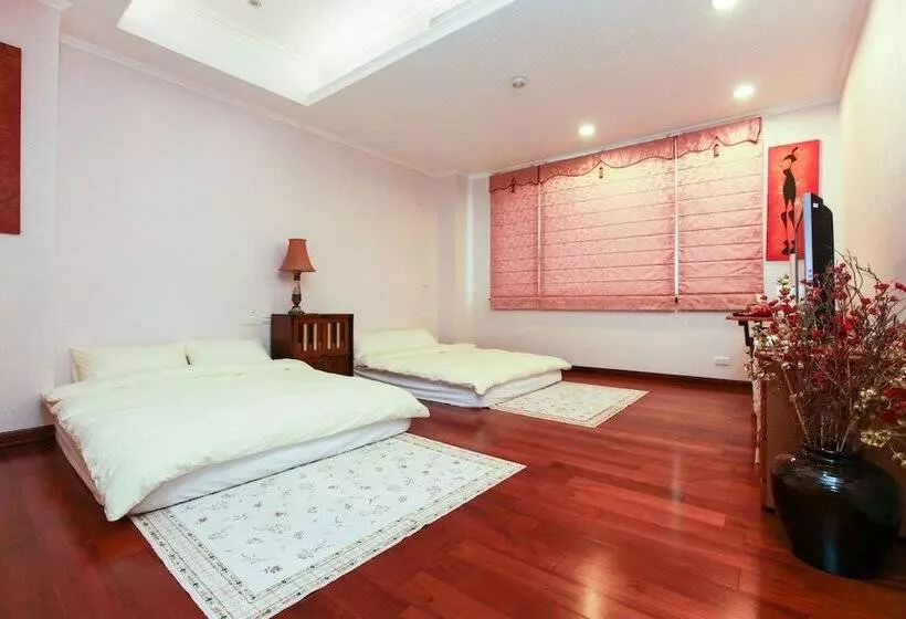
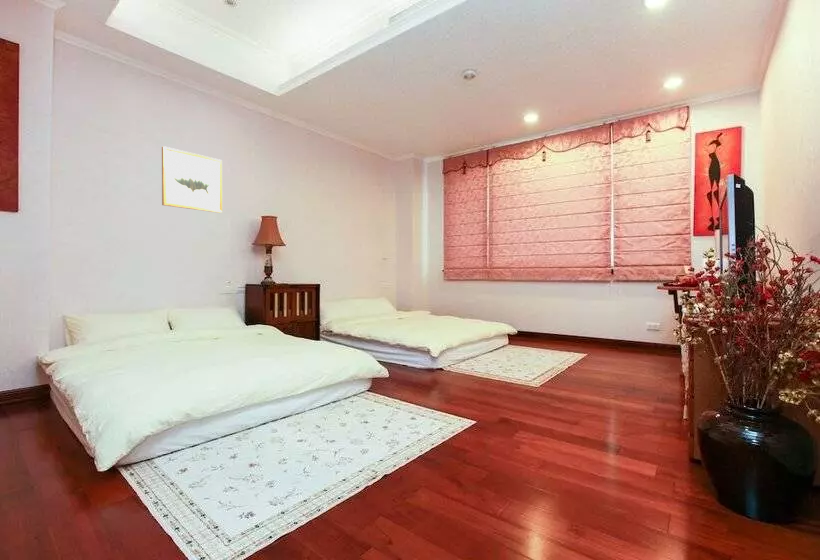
+ wall art (193, 181)
